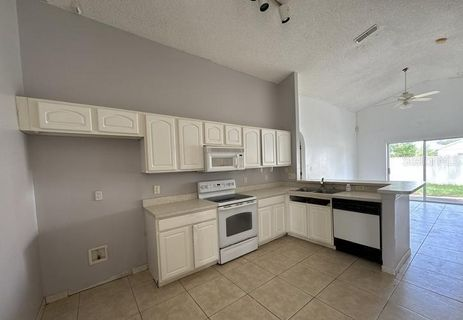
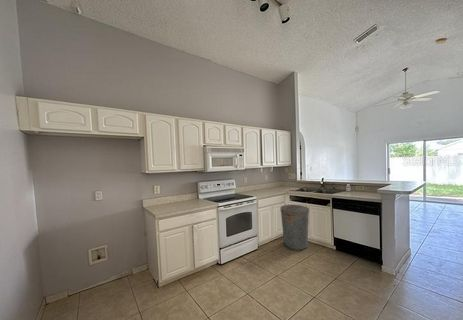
+ trash can (294, 225)
